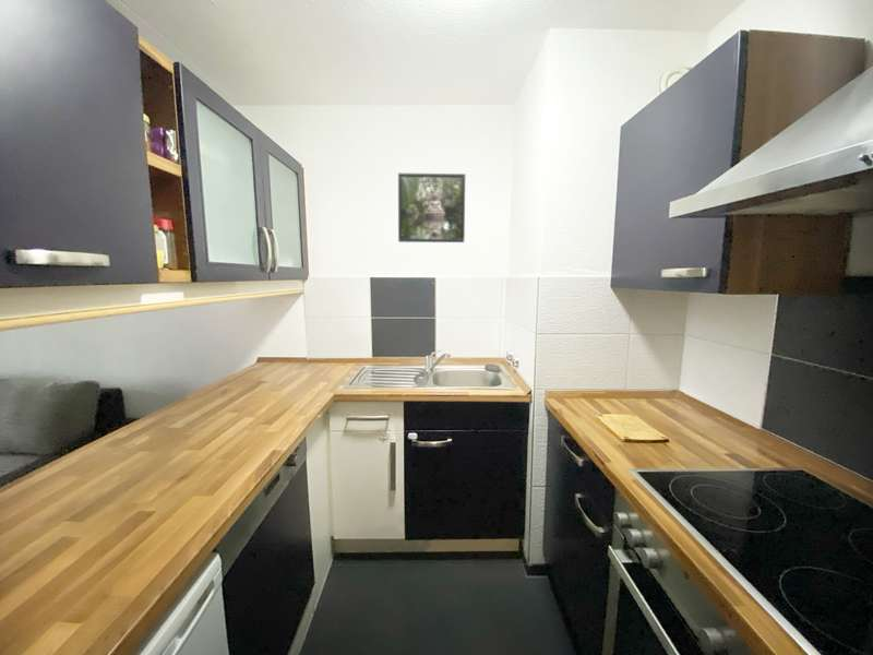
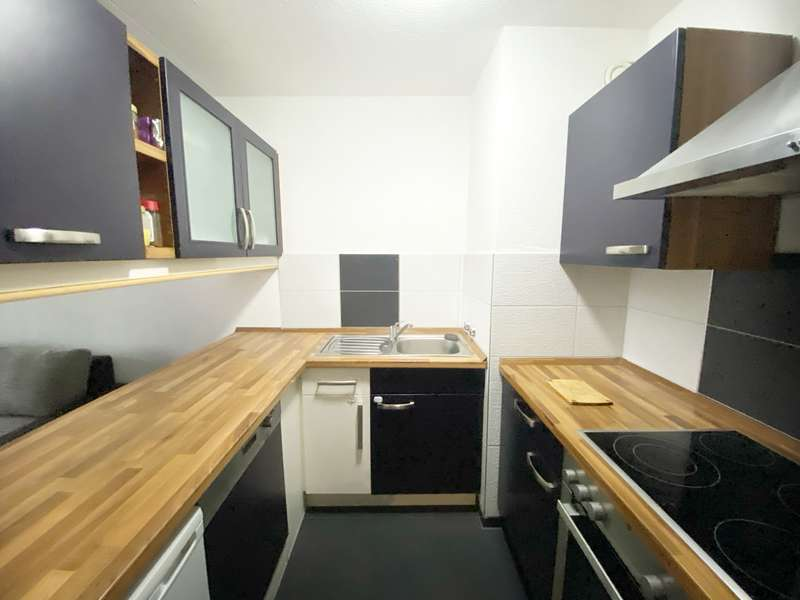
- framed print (431, 207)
